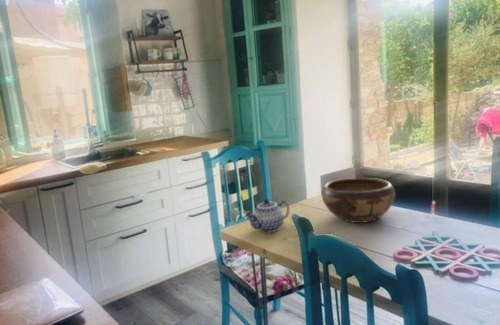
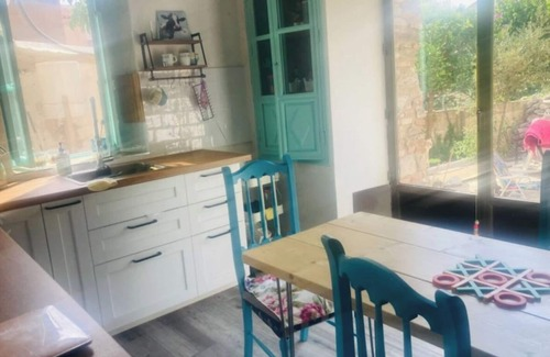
- decorative bowl (357, 200)
- teapot (268, 214)
